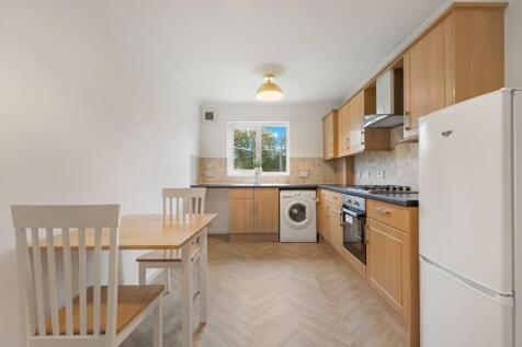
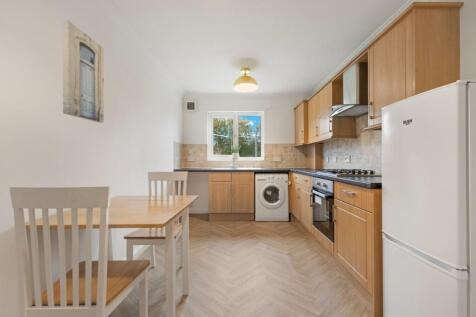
+ wall art (85, 77)
